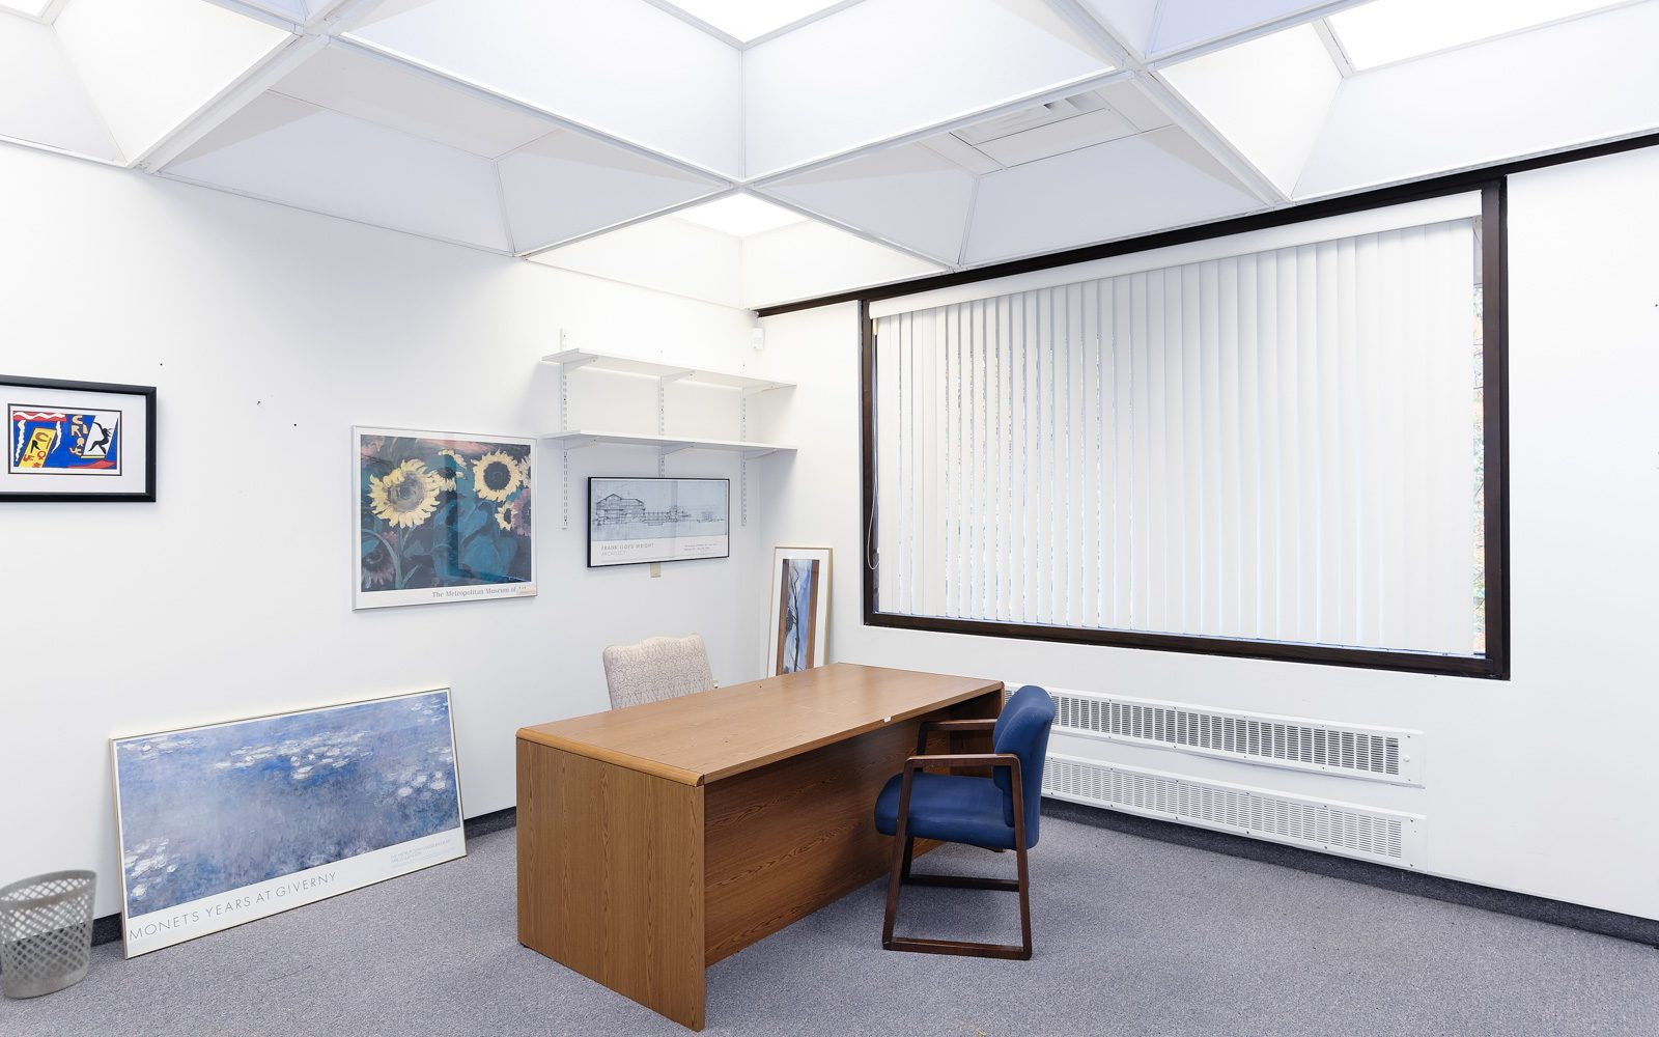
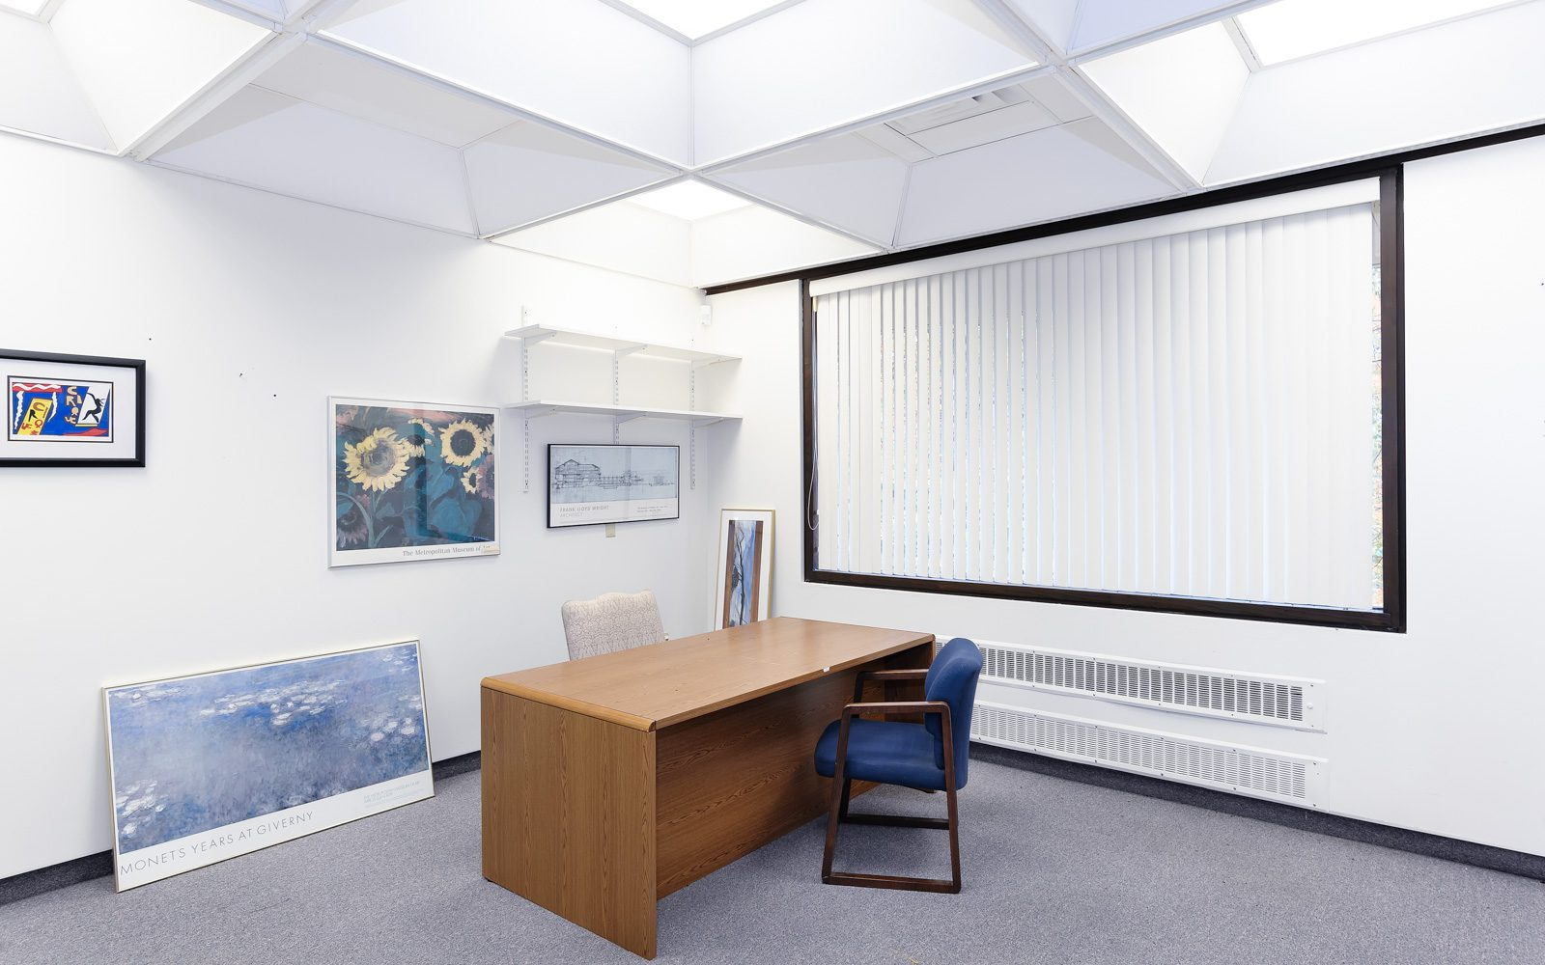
- wastebasket (47, 932)
